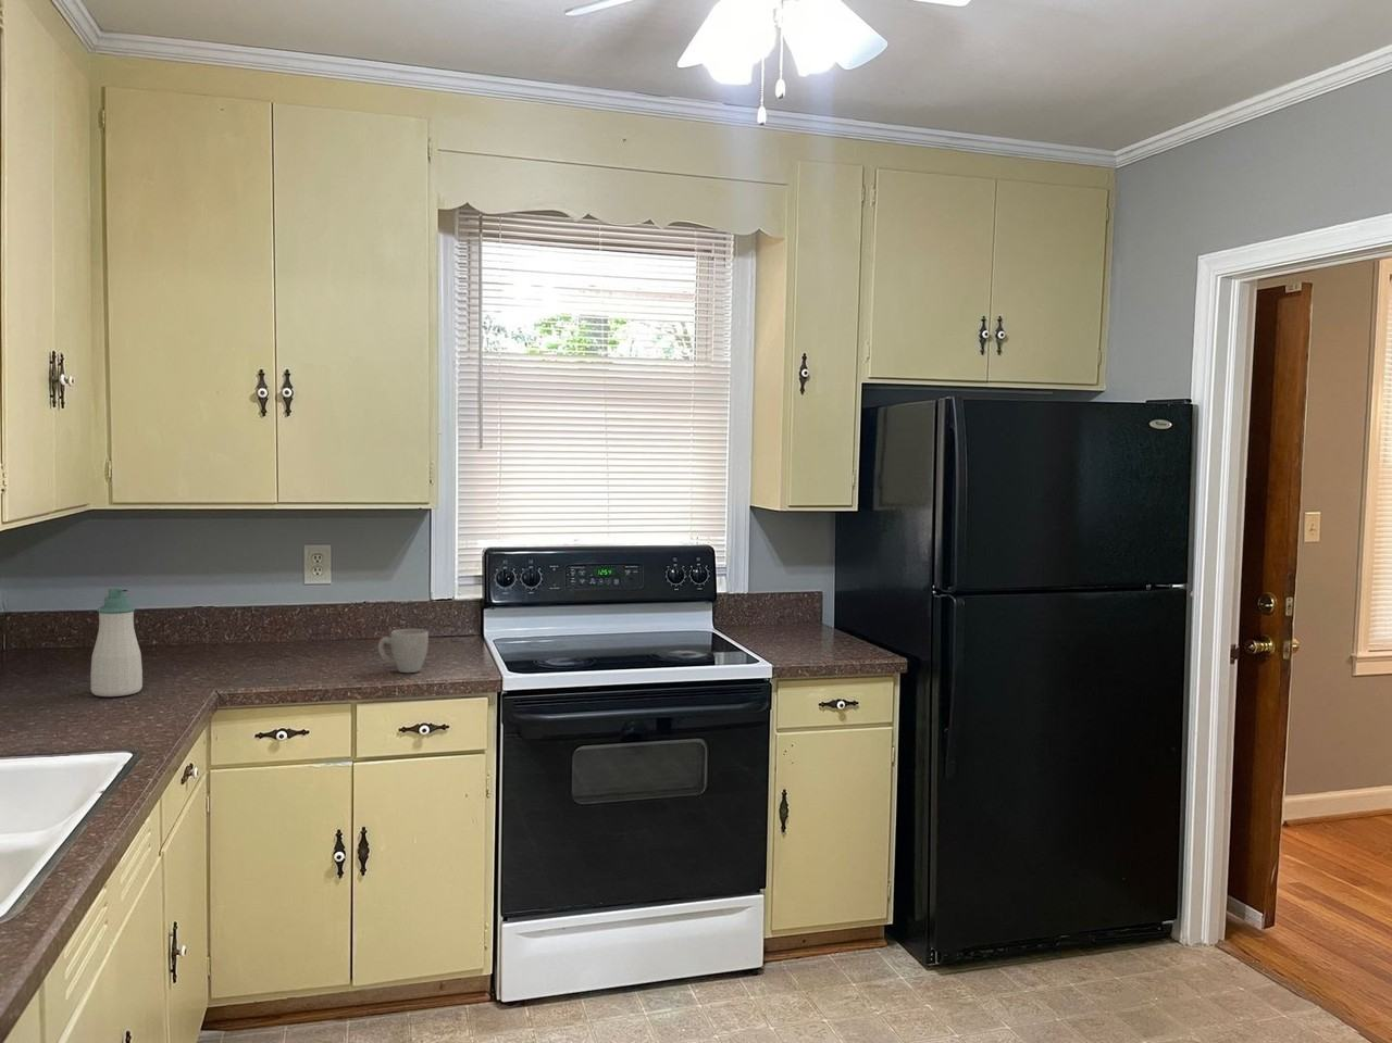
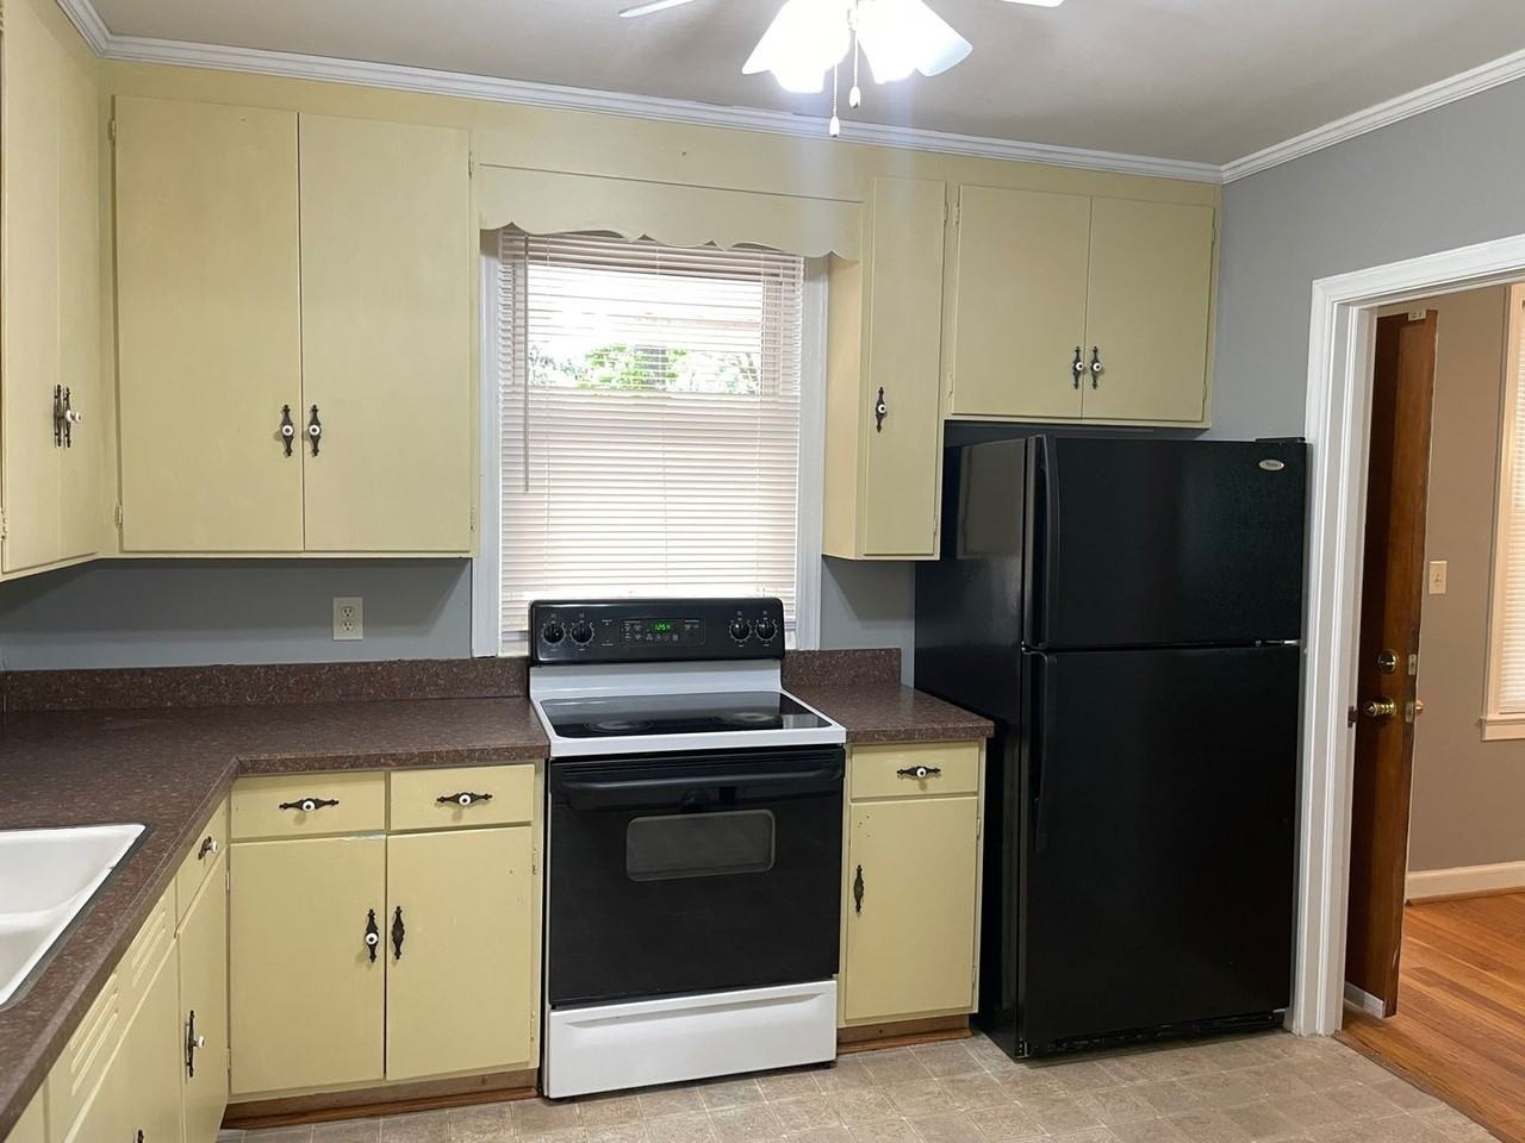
- soap bottle (116, 640)
- mug (402, 651)
